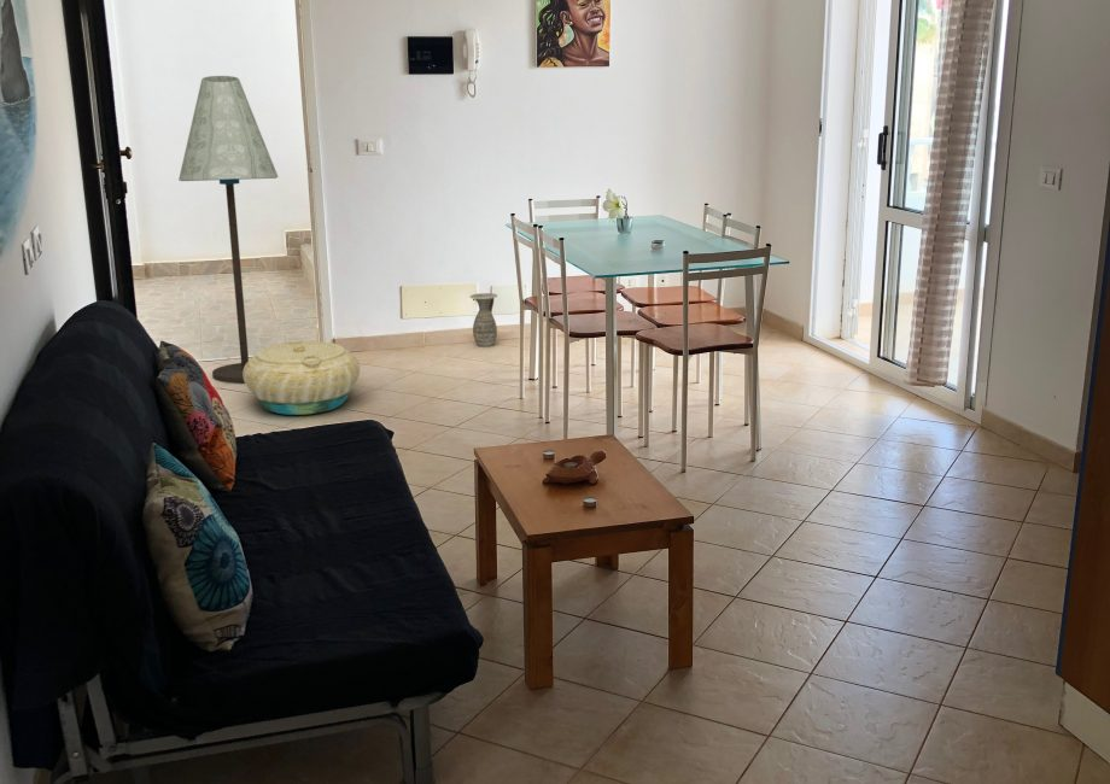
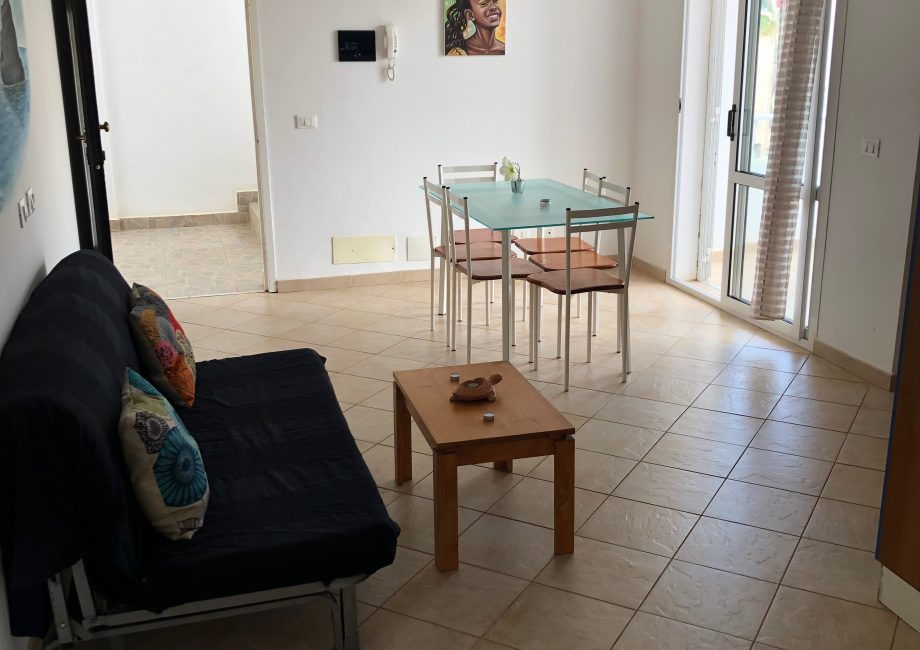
- floor lamp (233, 229)
- ceramic jug (484, 320)
- basket (302, 374)
